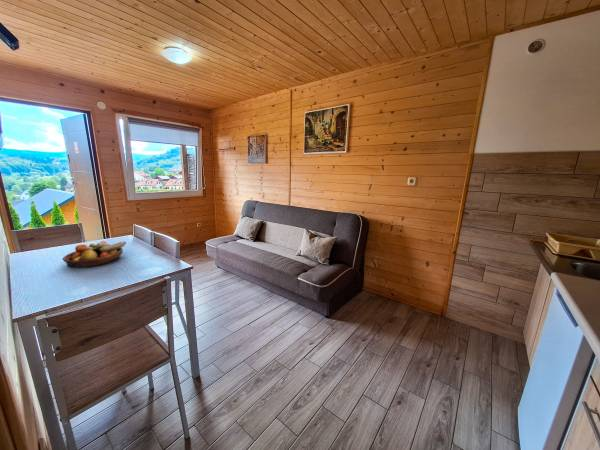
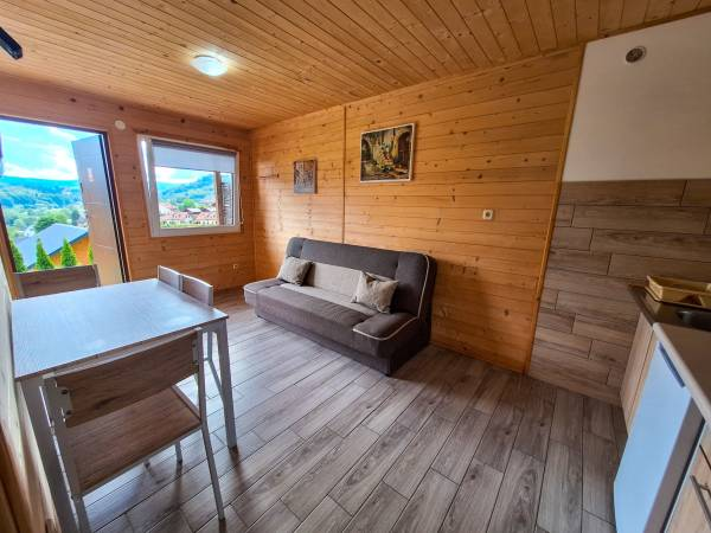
- fruit bowl (94, 250)
